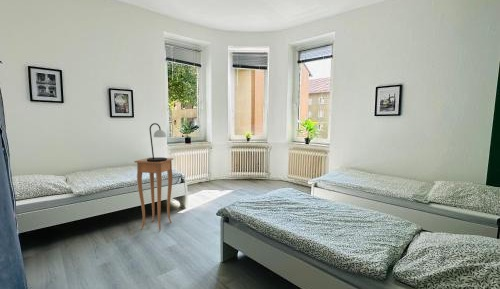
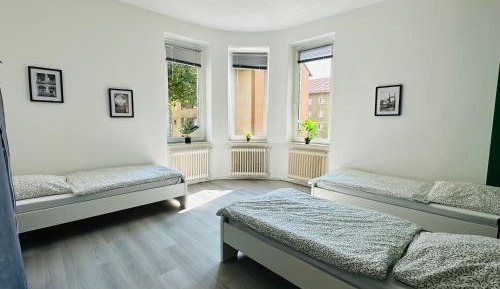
- side table (157, 192)
- table lamp (152, 144)
